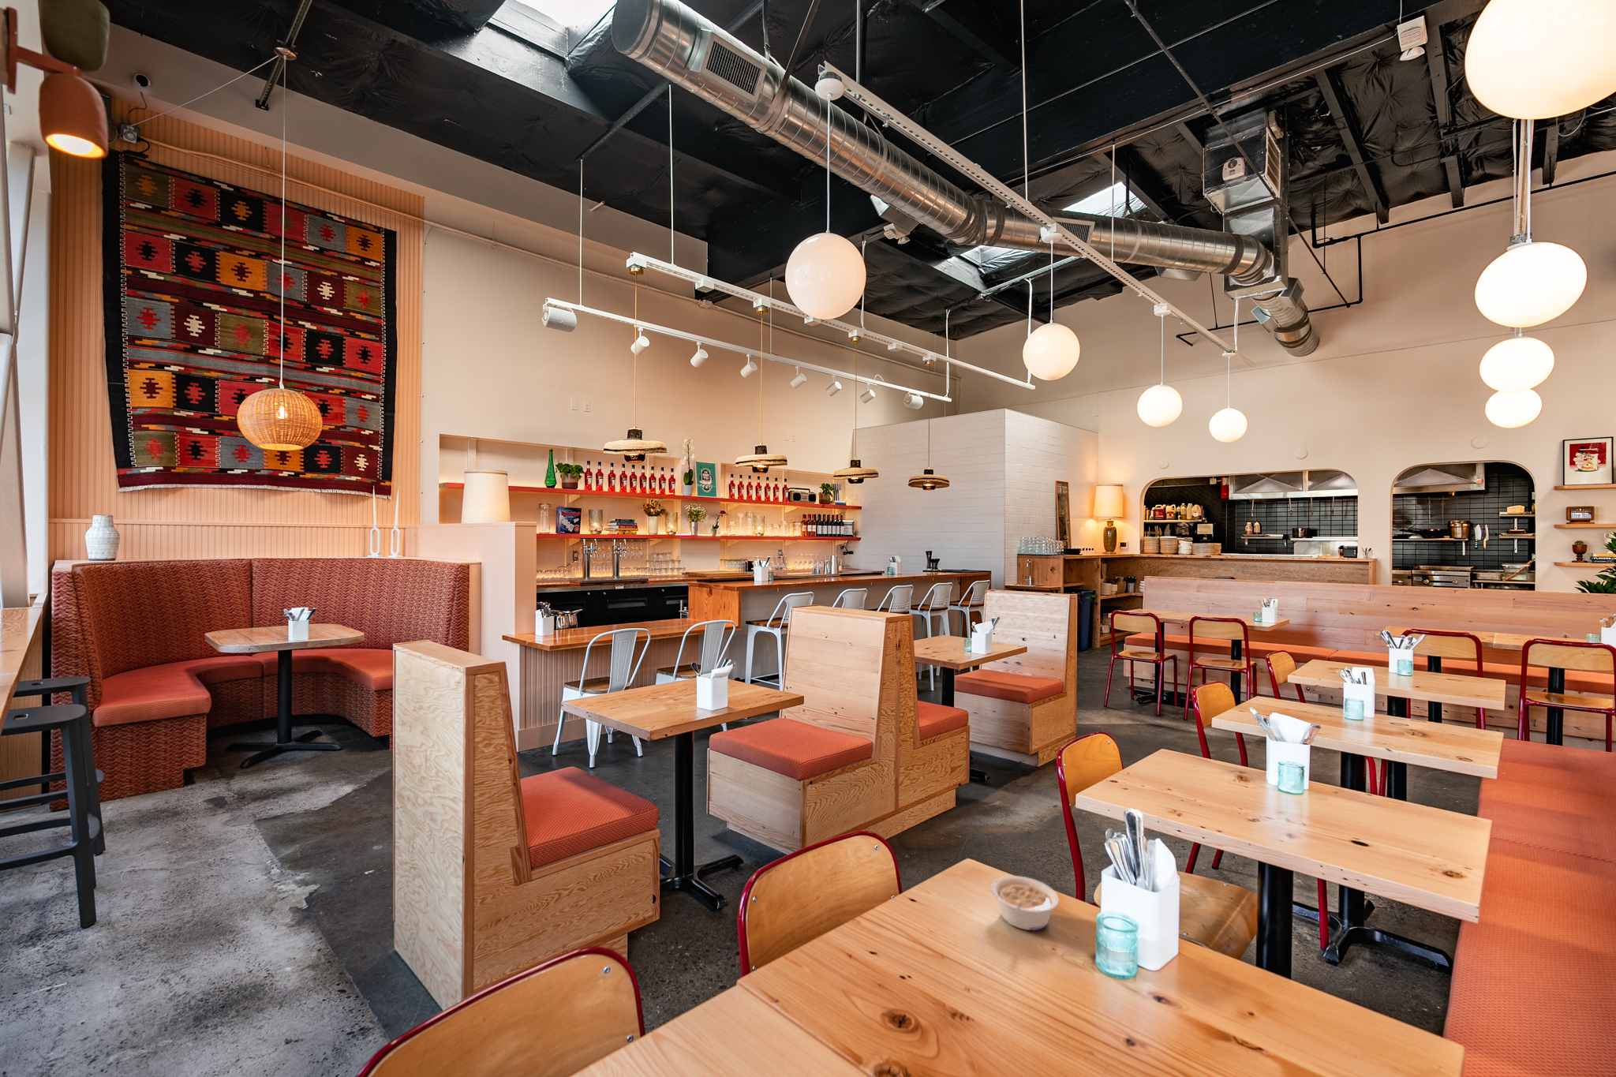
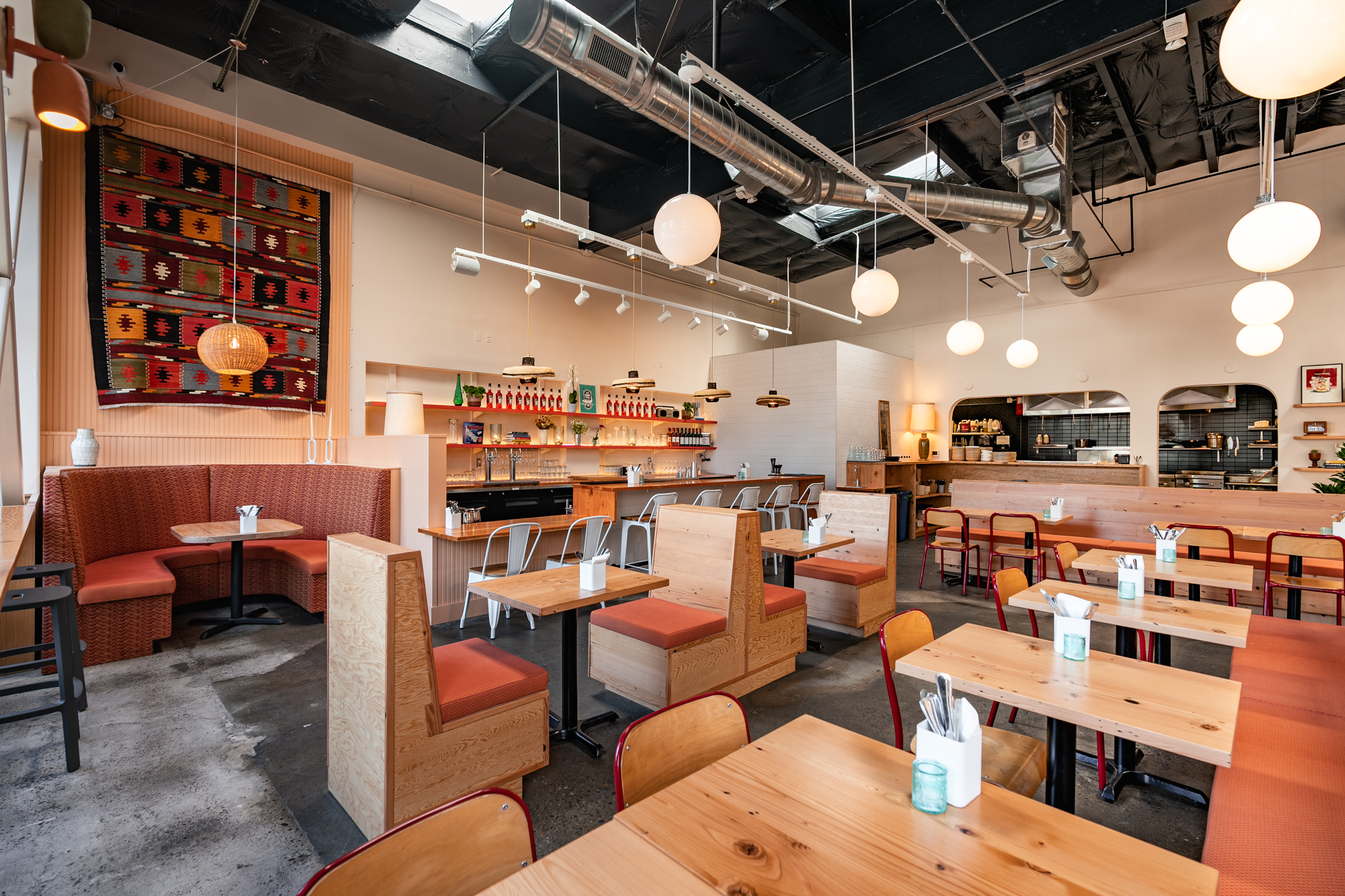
- legume (1025, 904)
